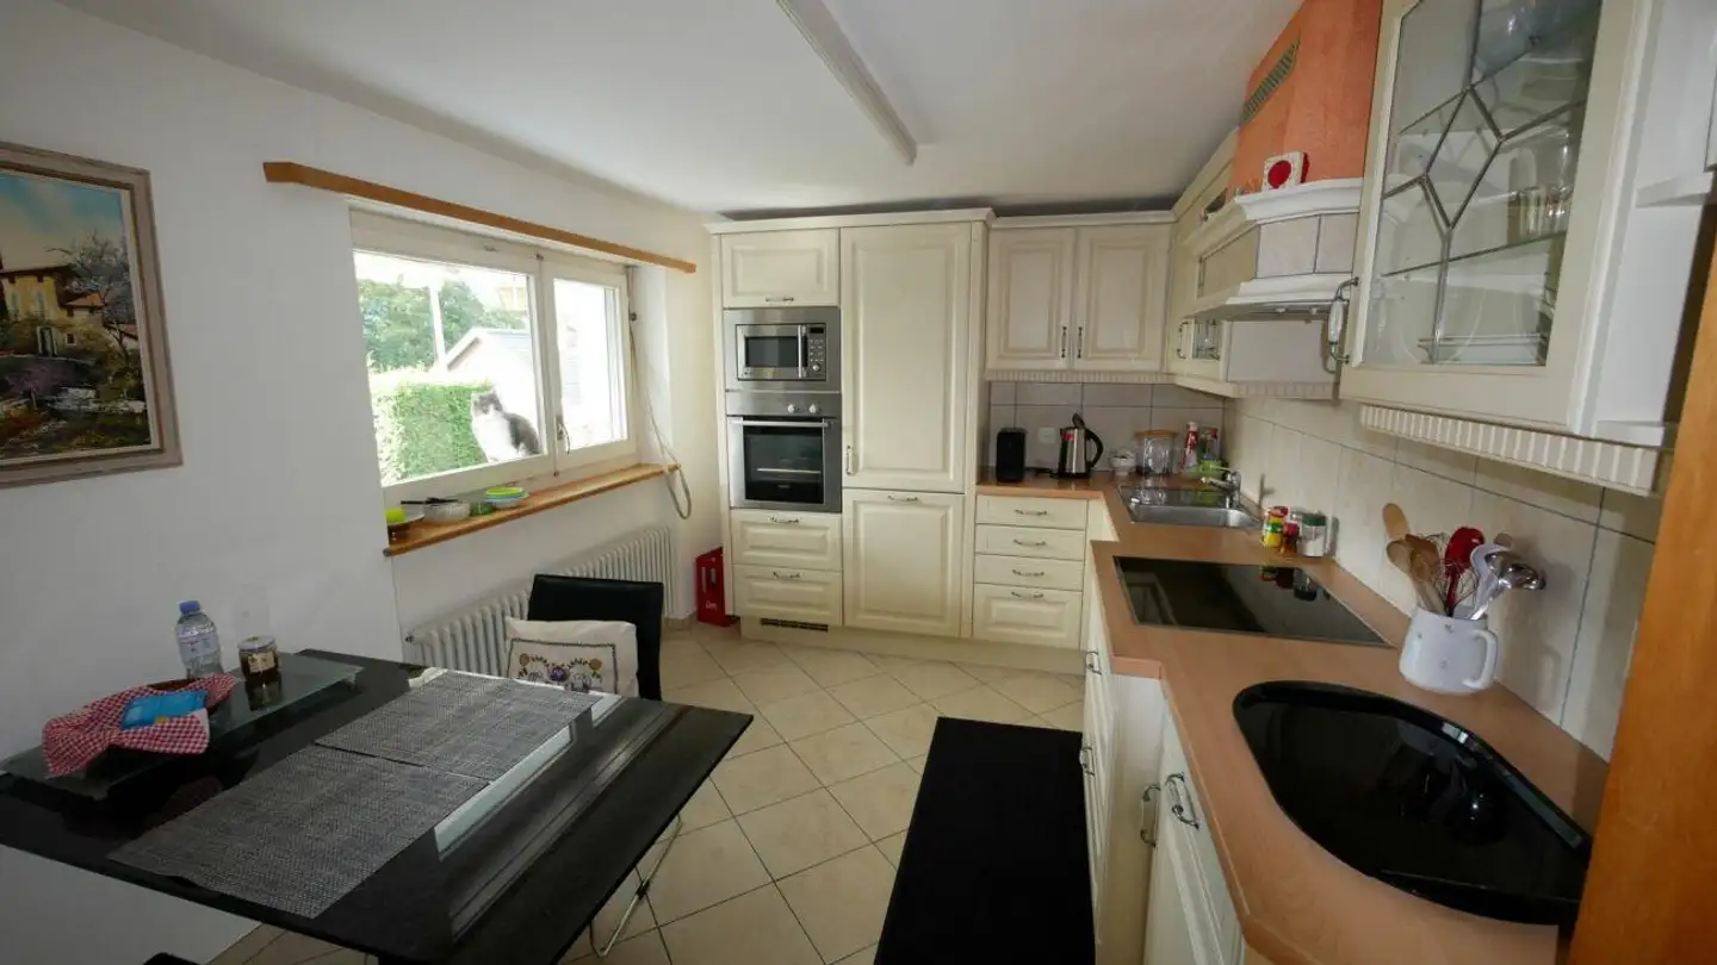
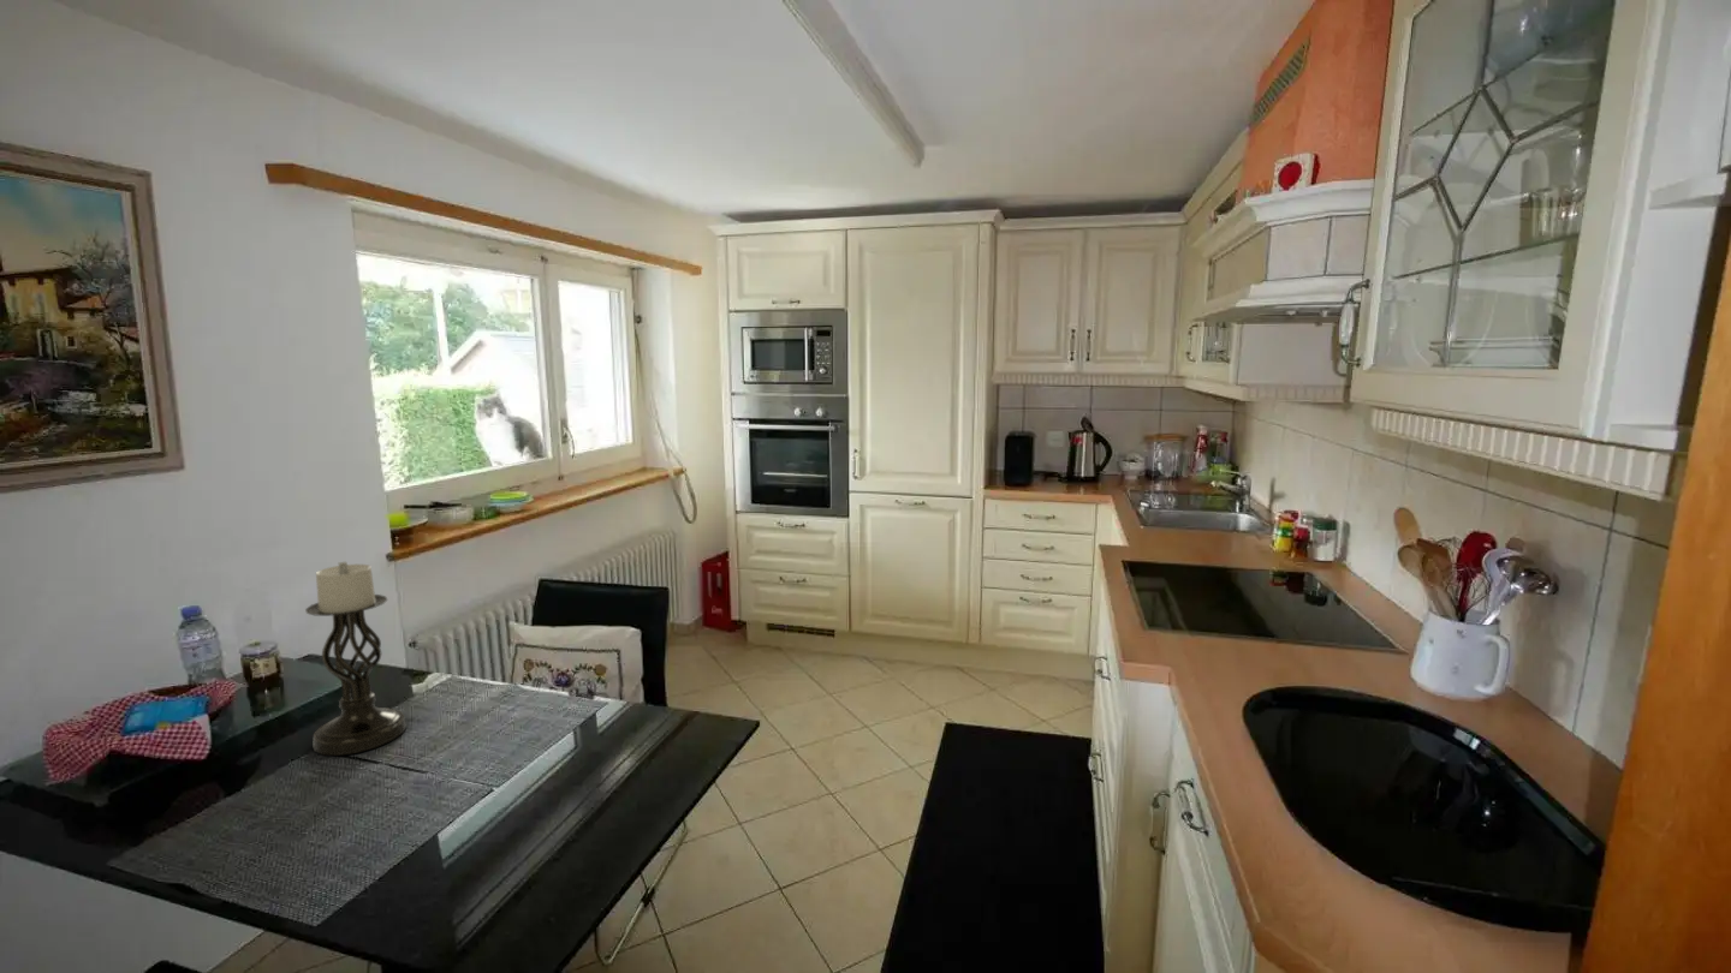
+ candle holder (353, 649)
